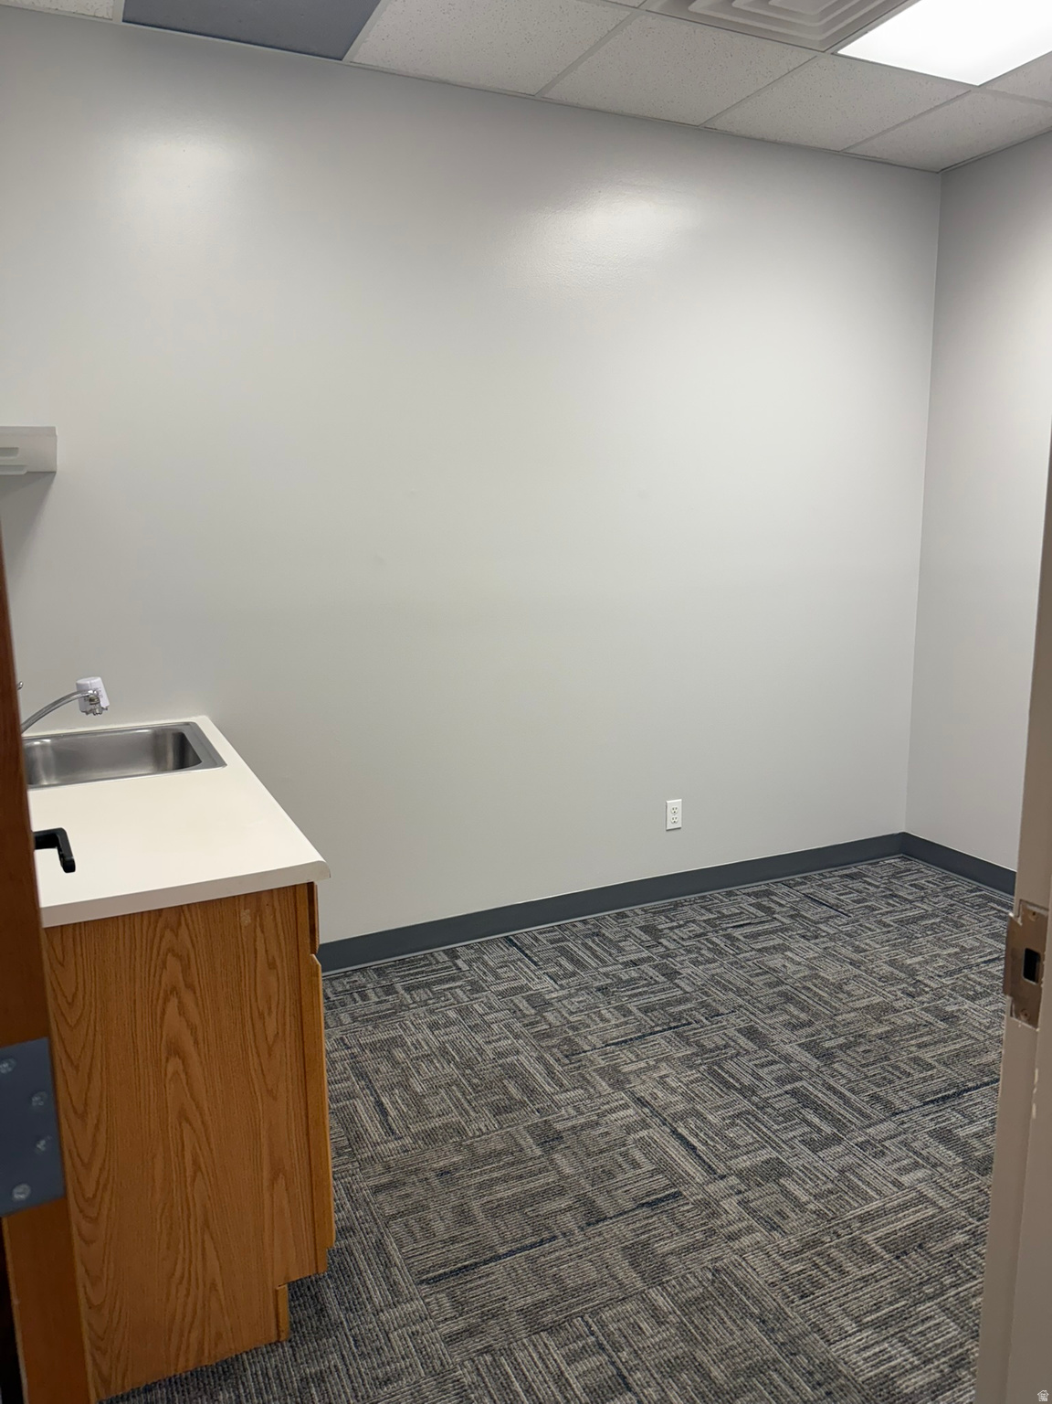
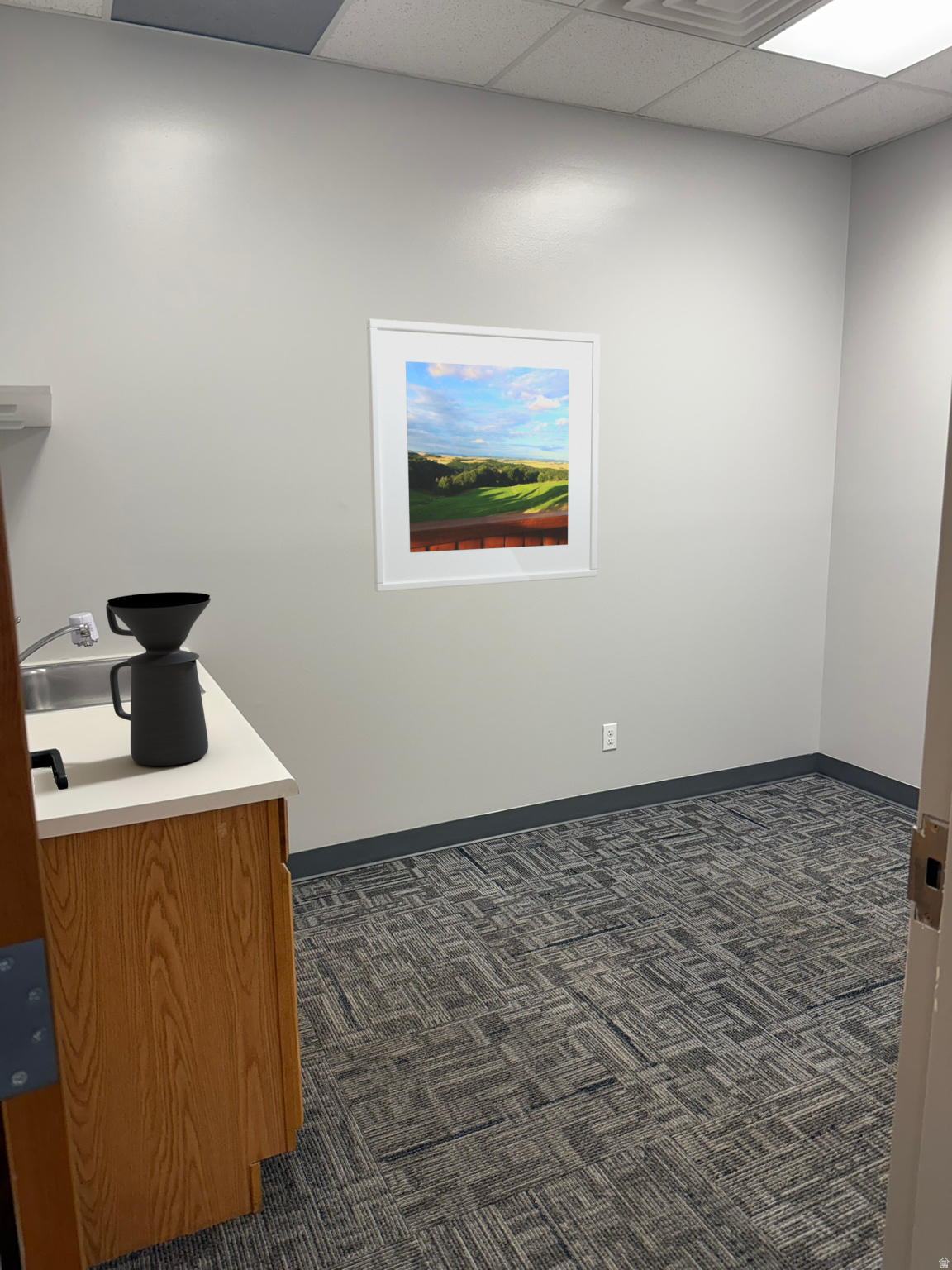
+ coffee maker (164, 678)
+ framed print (490, 458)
